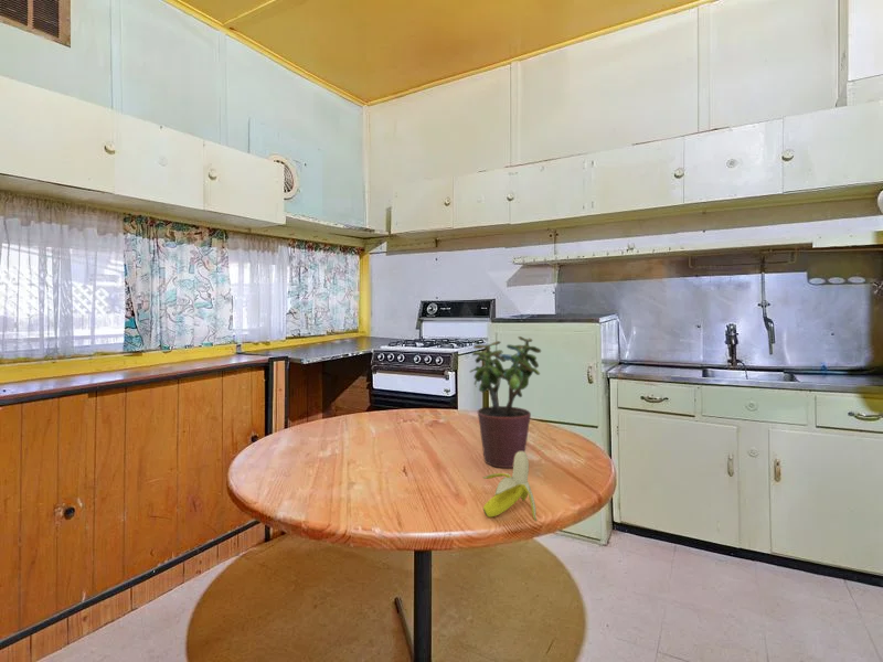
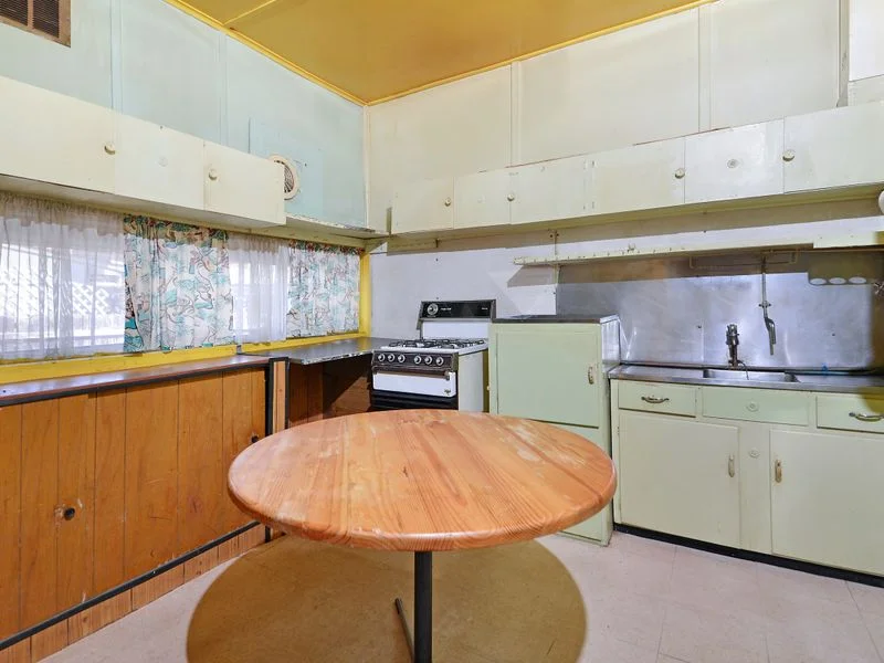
- potted plant (509, 399)
- banana (509, 482)
